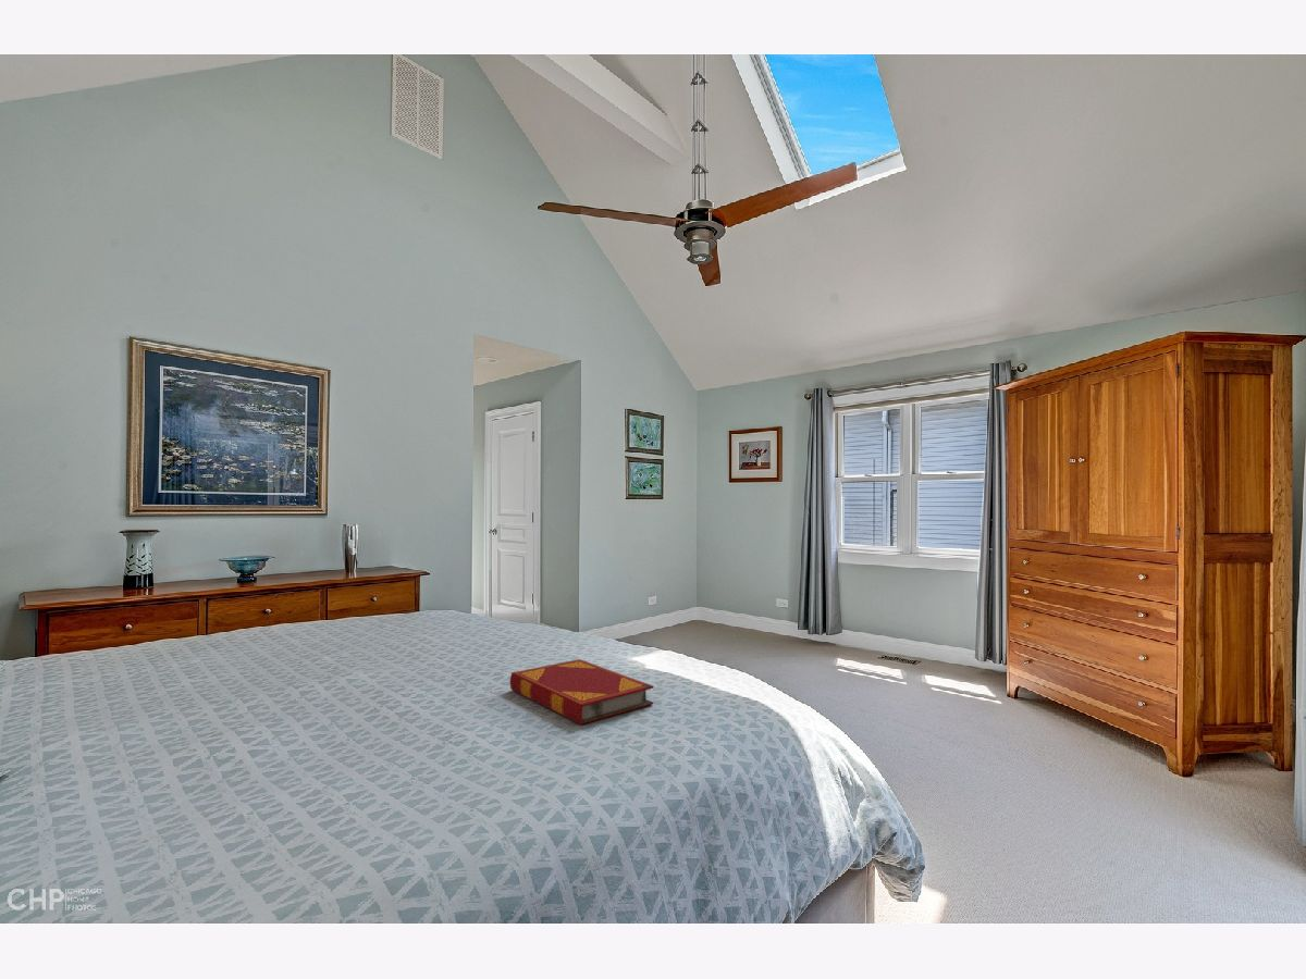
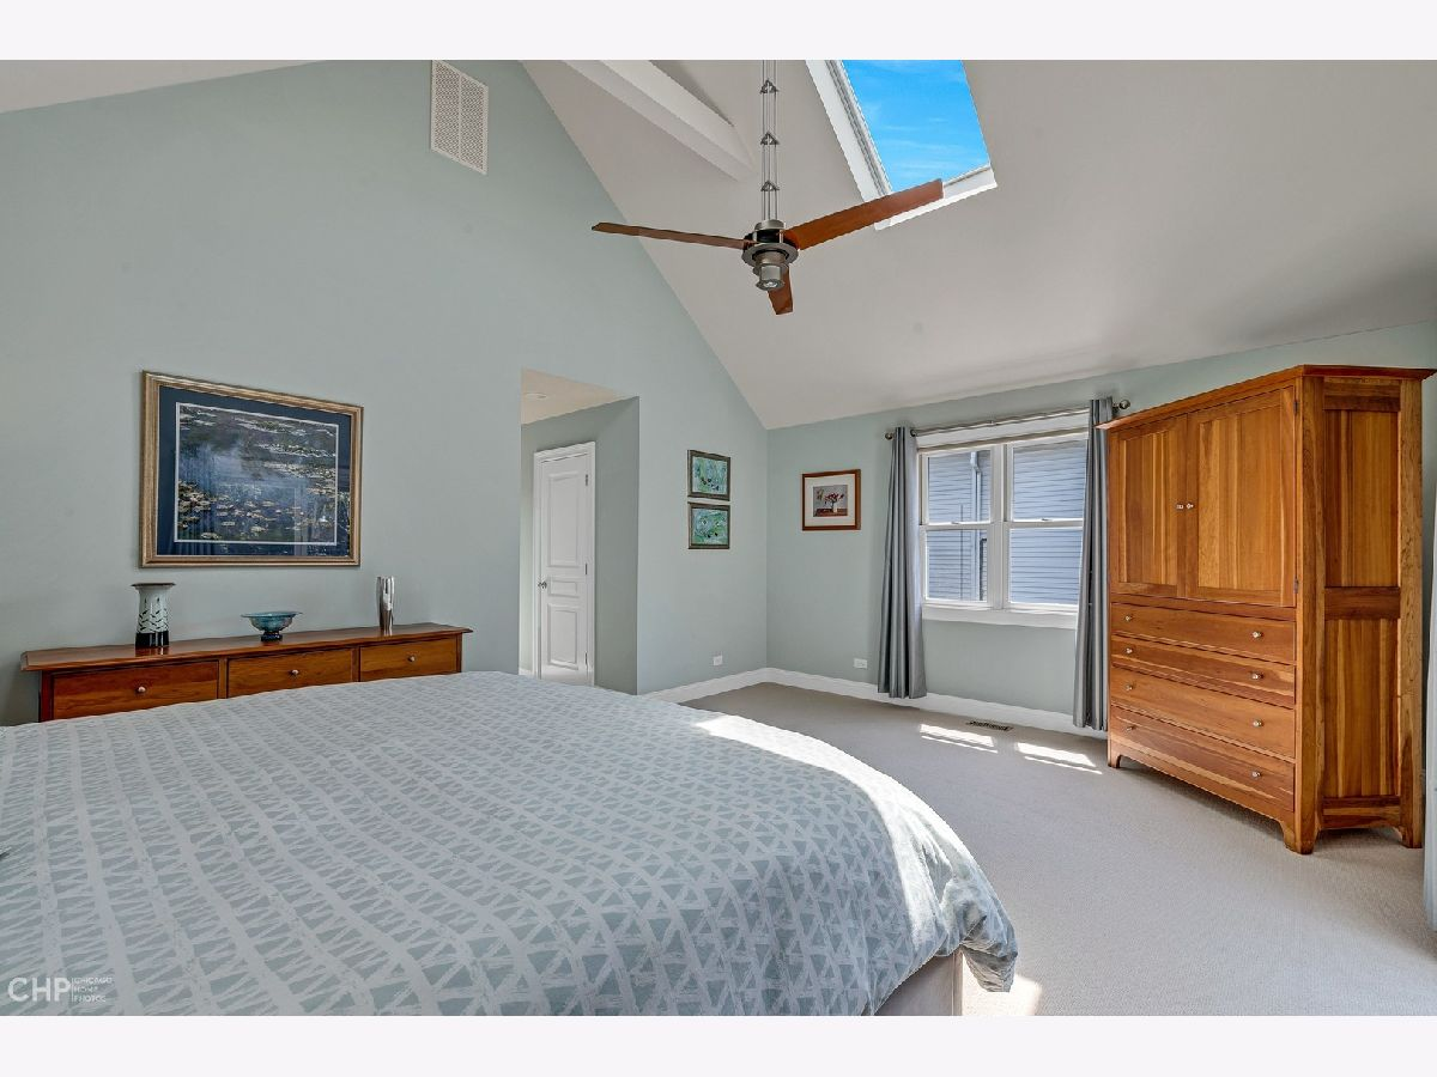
- hardback book (579, 687)
